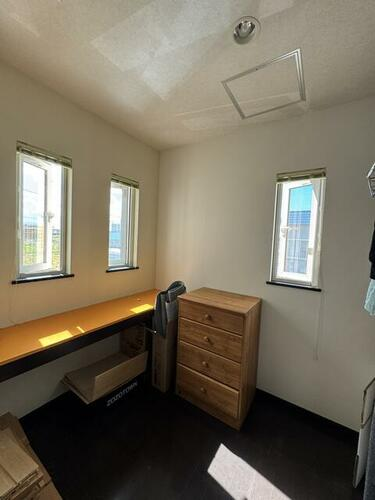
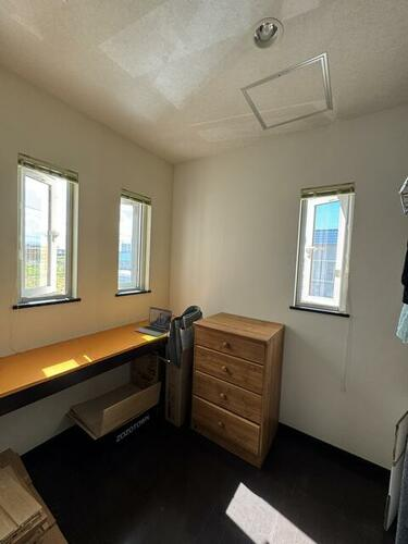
+ laptop (152, 320)
